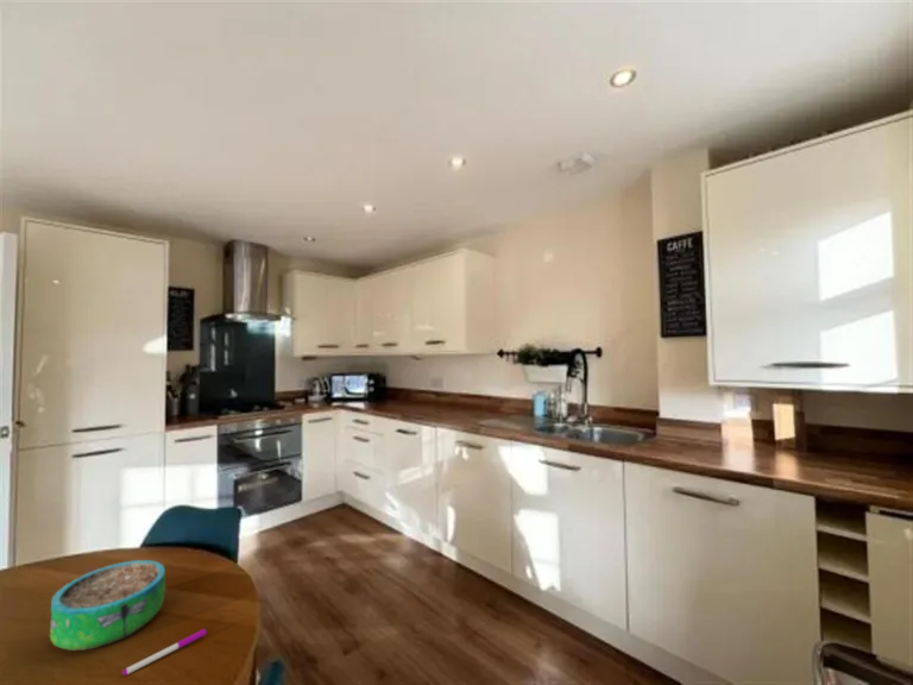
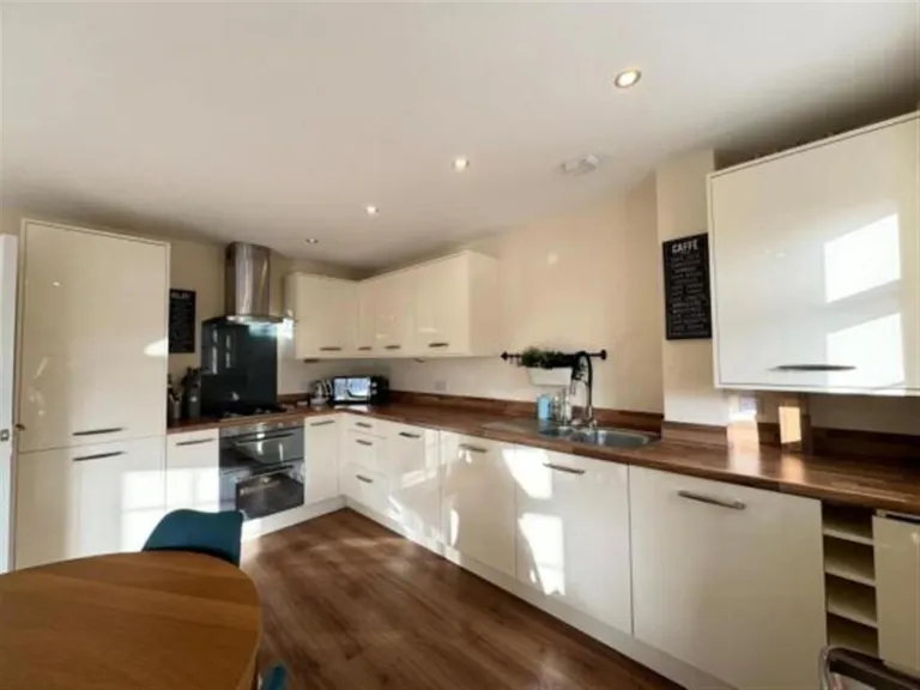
- decorative bowl (111, 602)
- pen (166, 651)
